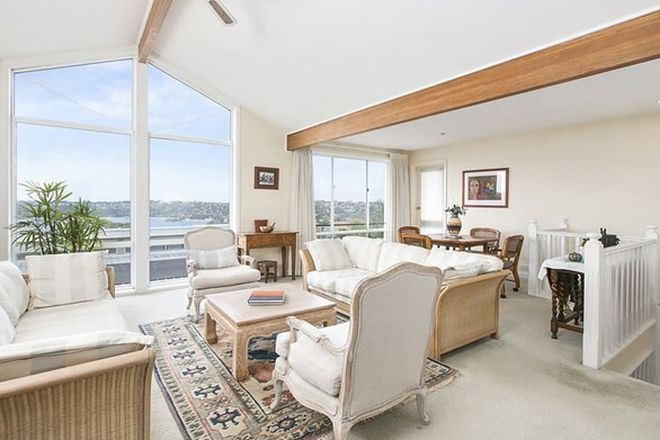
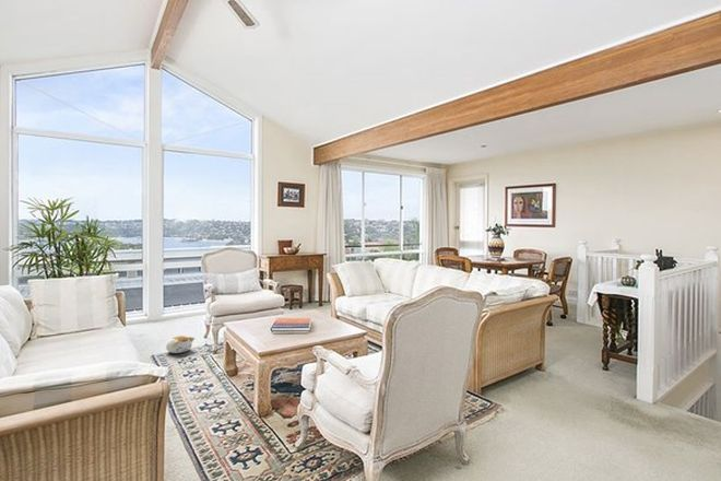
+ plush toy (177, 343)
